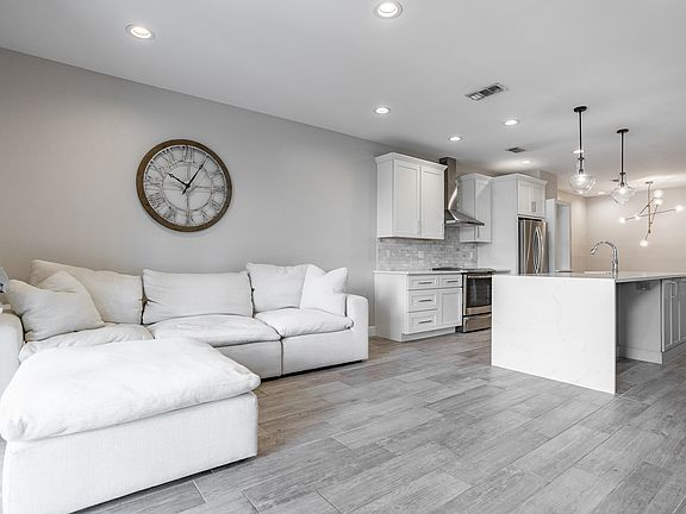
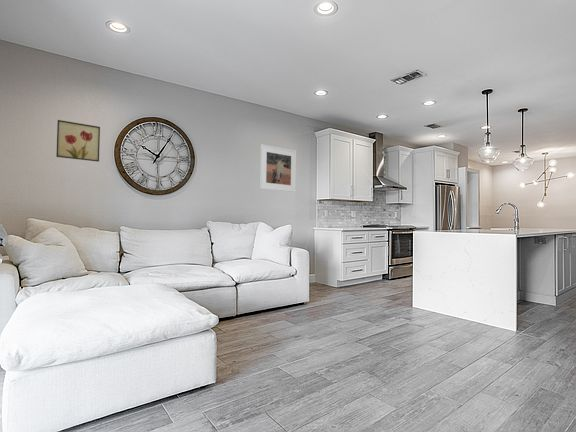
+ wall art (78, 141)
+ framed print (278, 169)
